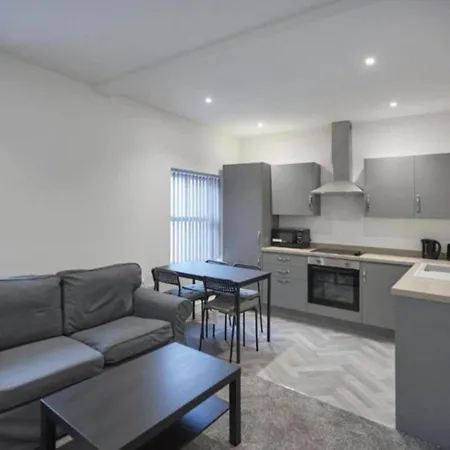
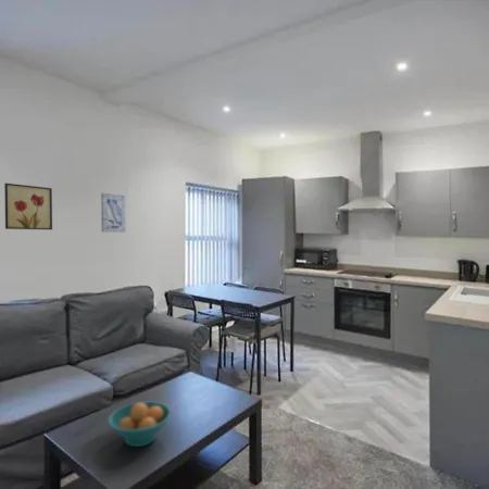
+ wall art (28, 208)
+ fruit bowl (140, 421)
+ wall art (113, 213)
